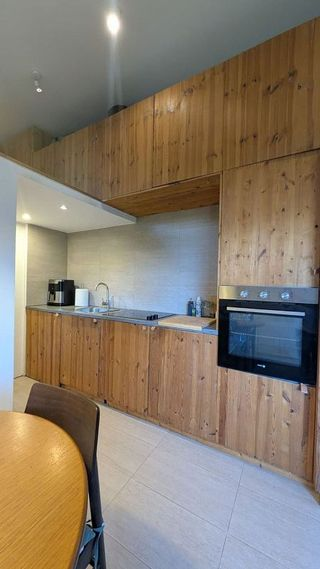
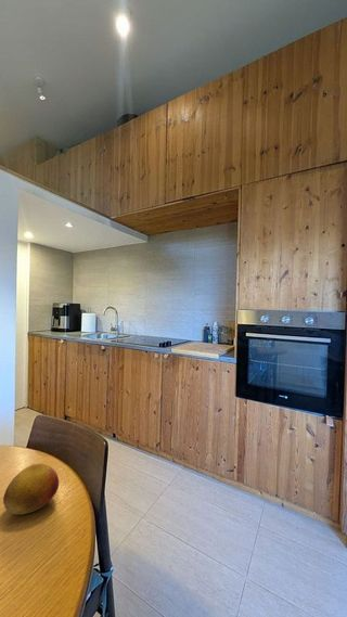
+ fruit (31, 486)
